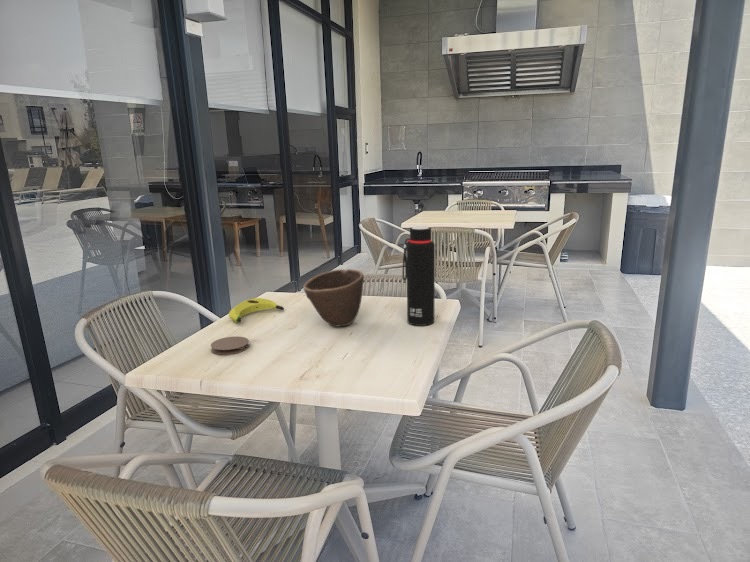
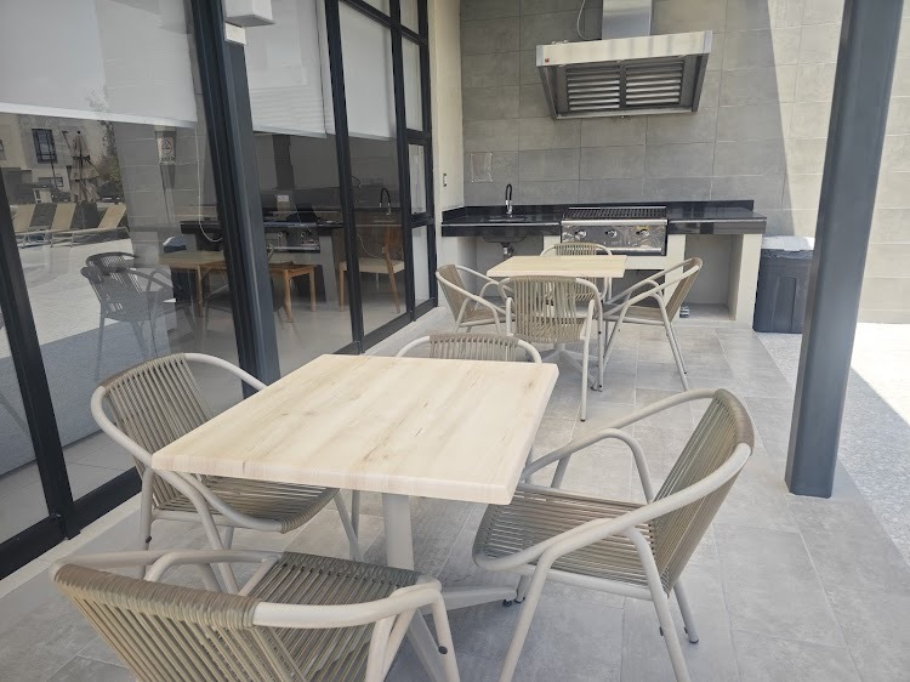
- coaster (230, 345)
- water bottle (418, 275)
- bowl (334, 299)
- banana (255, 309)
